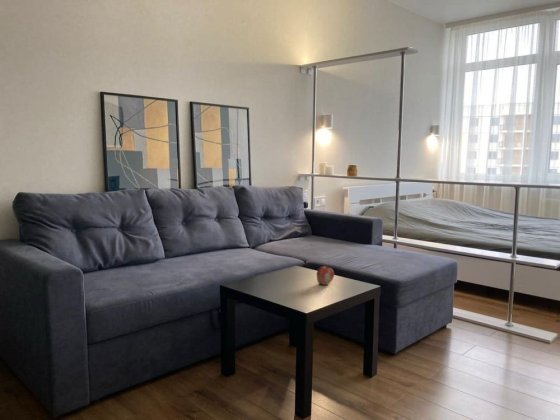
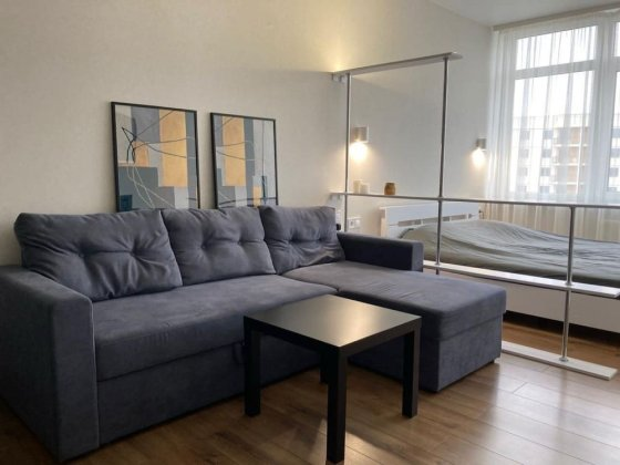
- fruit (325, 274)
